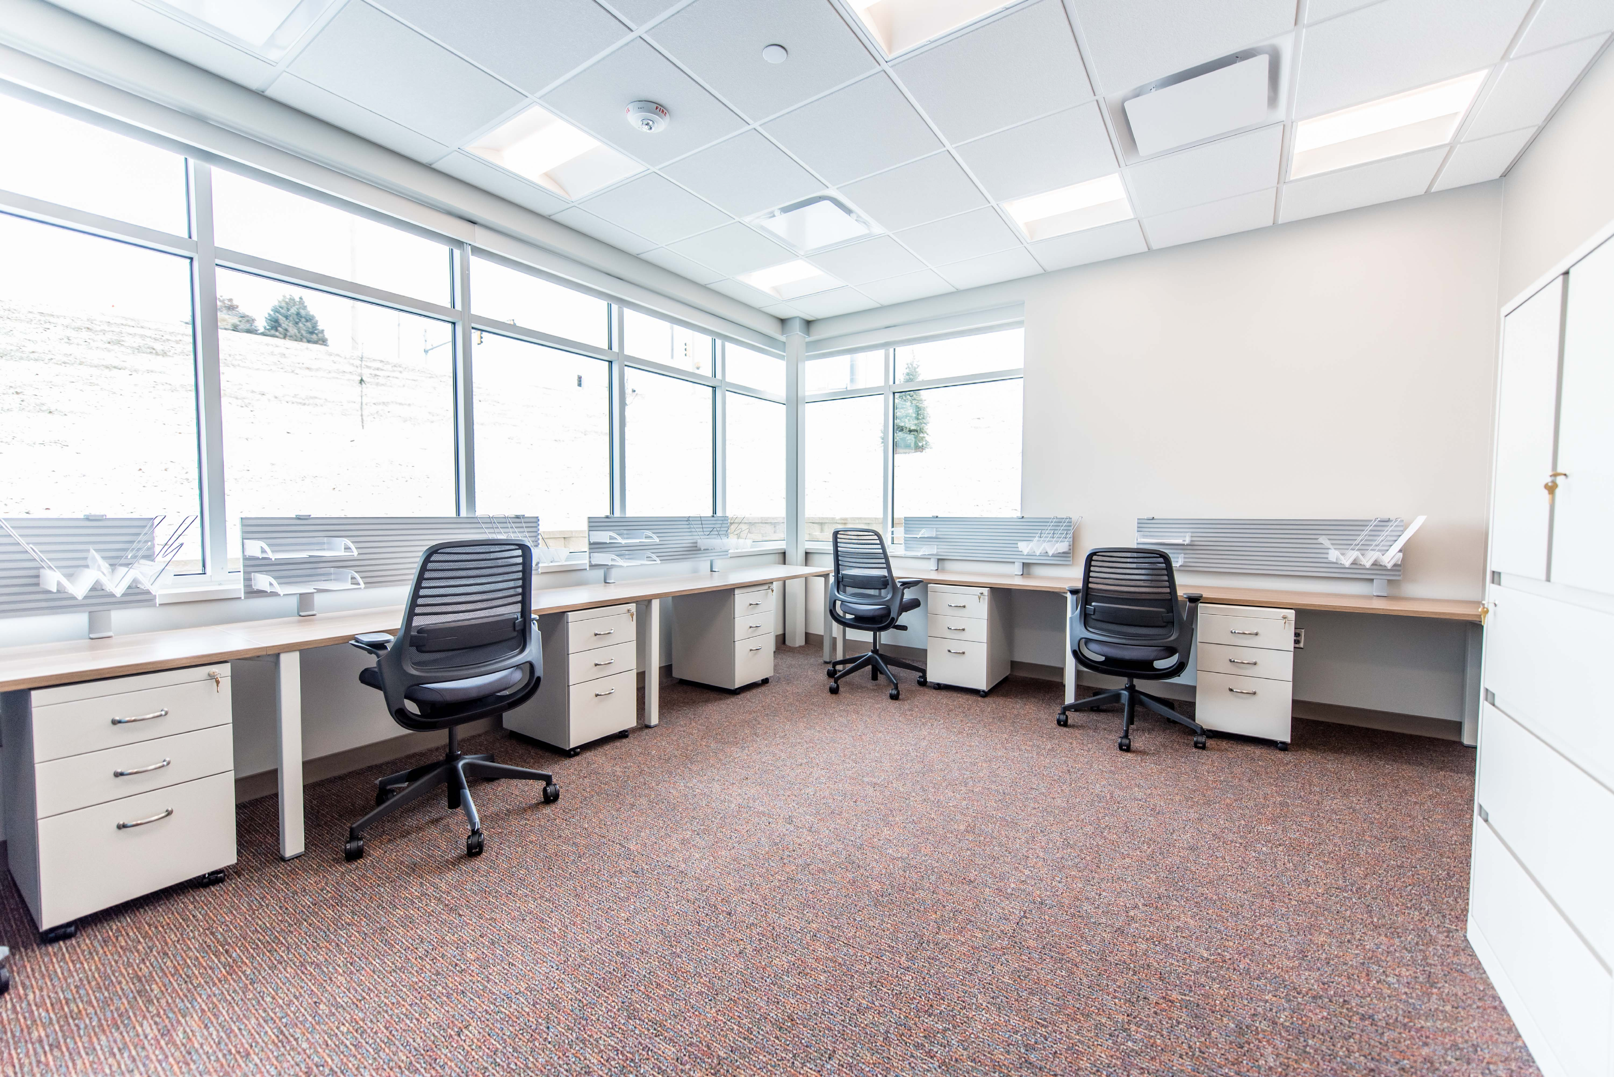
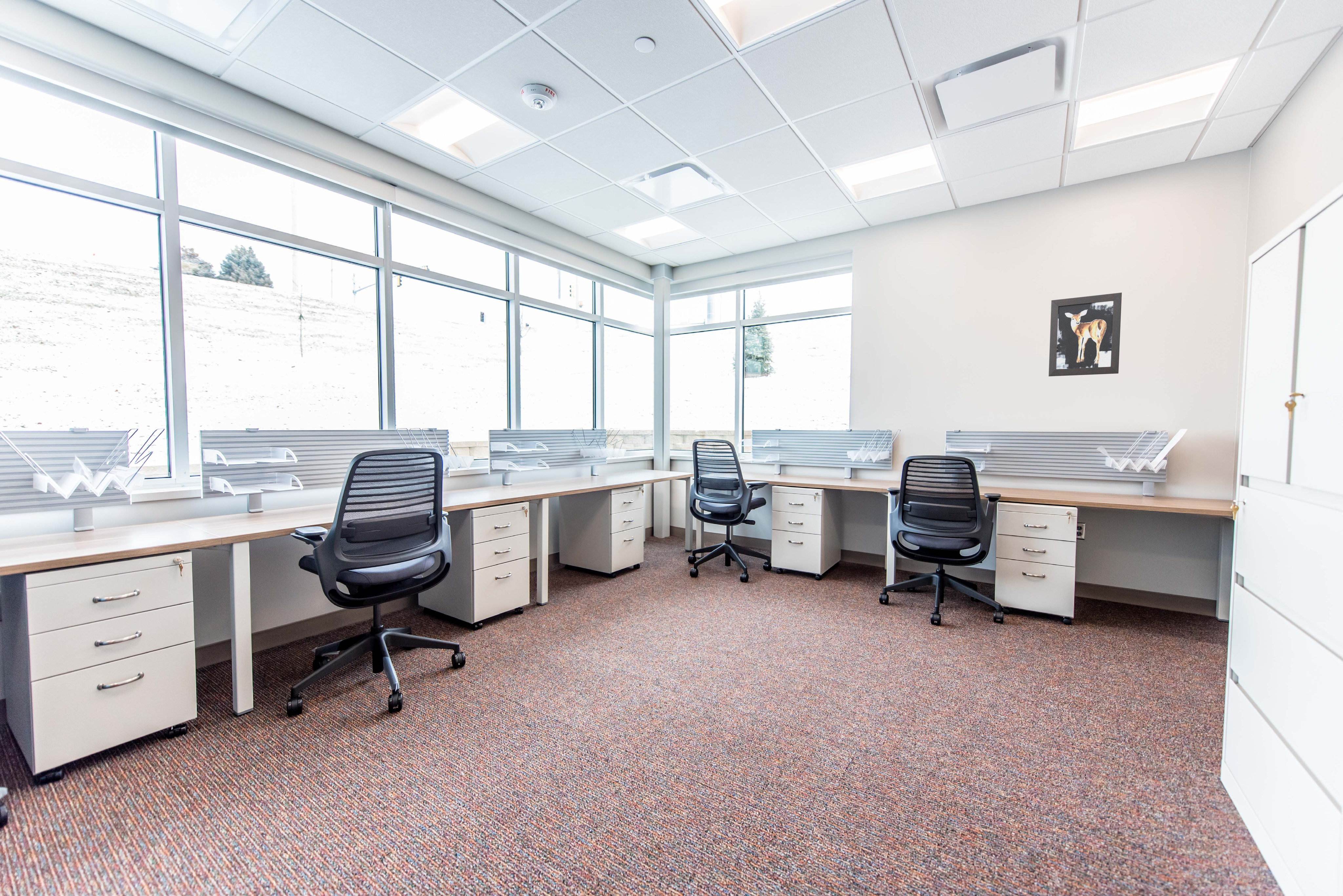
+ wall art (1084, 336)
